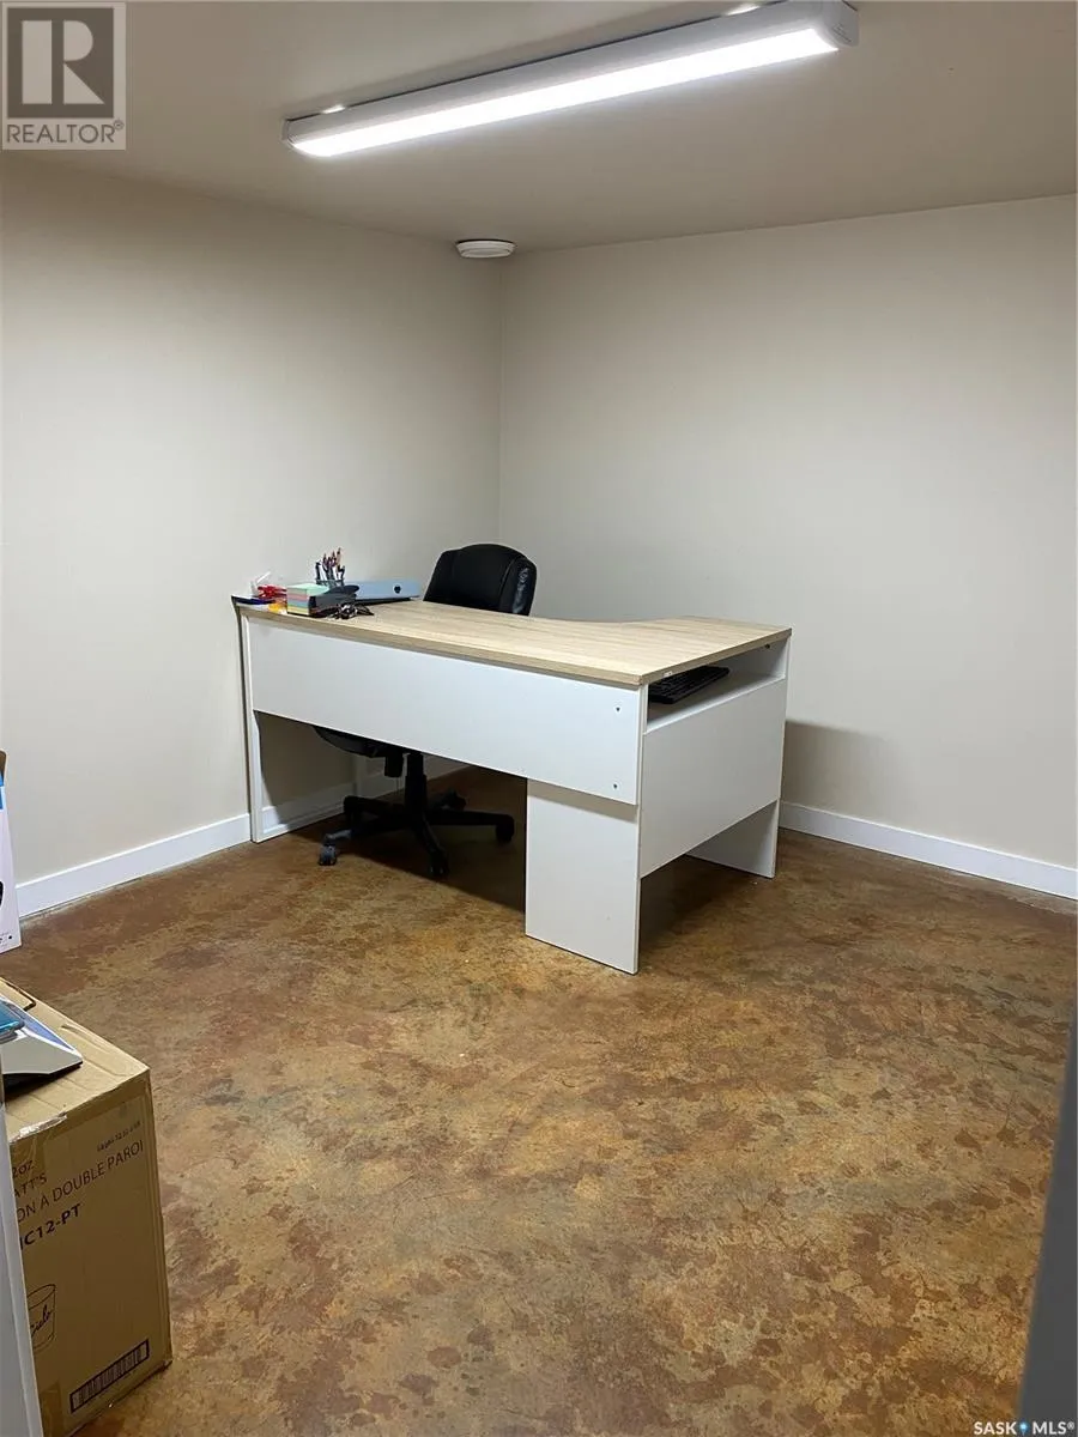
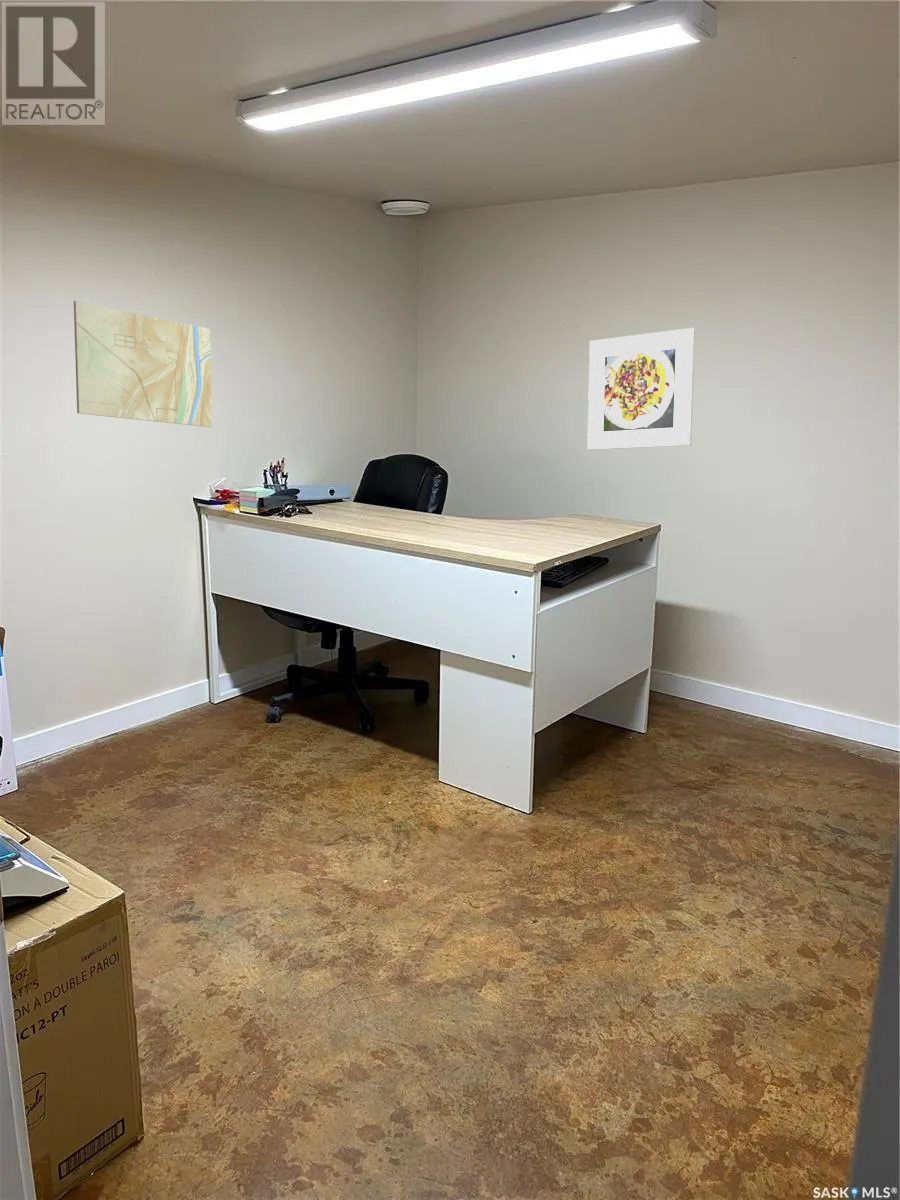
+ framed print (639, 391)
+ map (147, 368)
